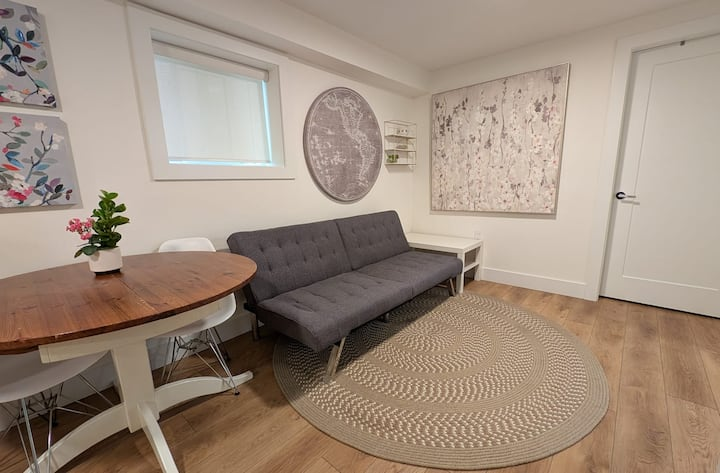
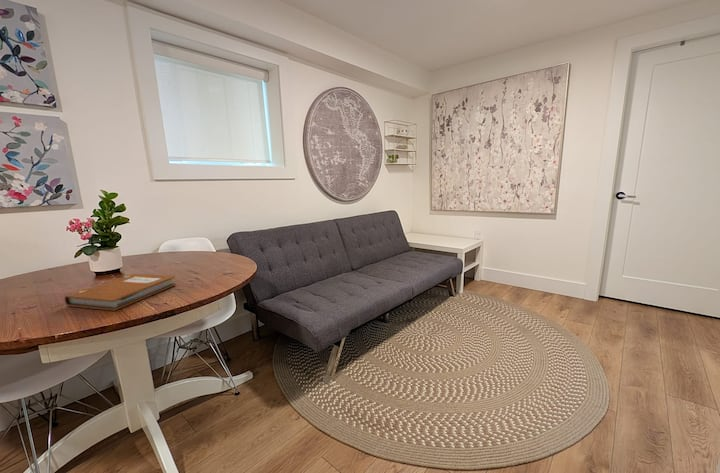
+ notebook (126, 289)
